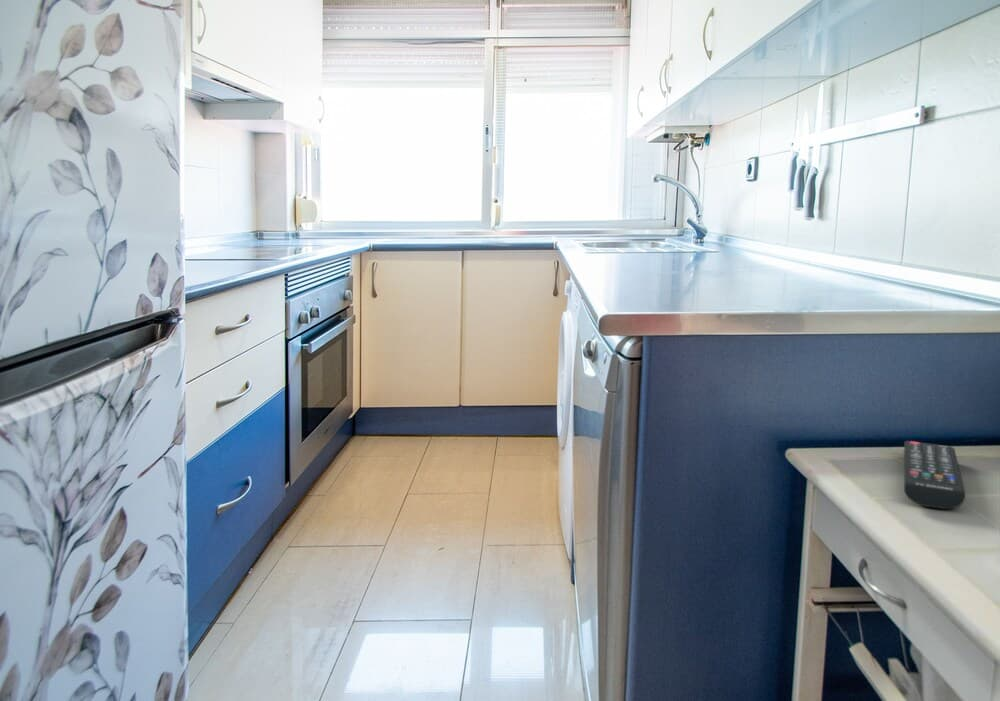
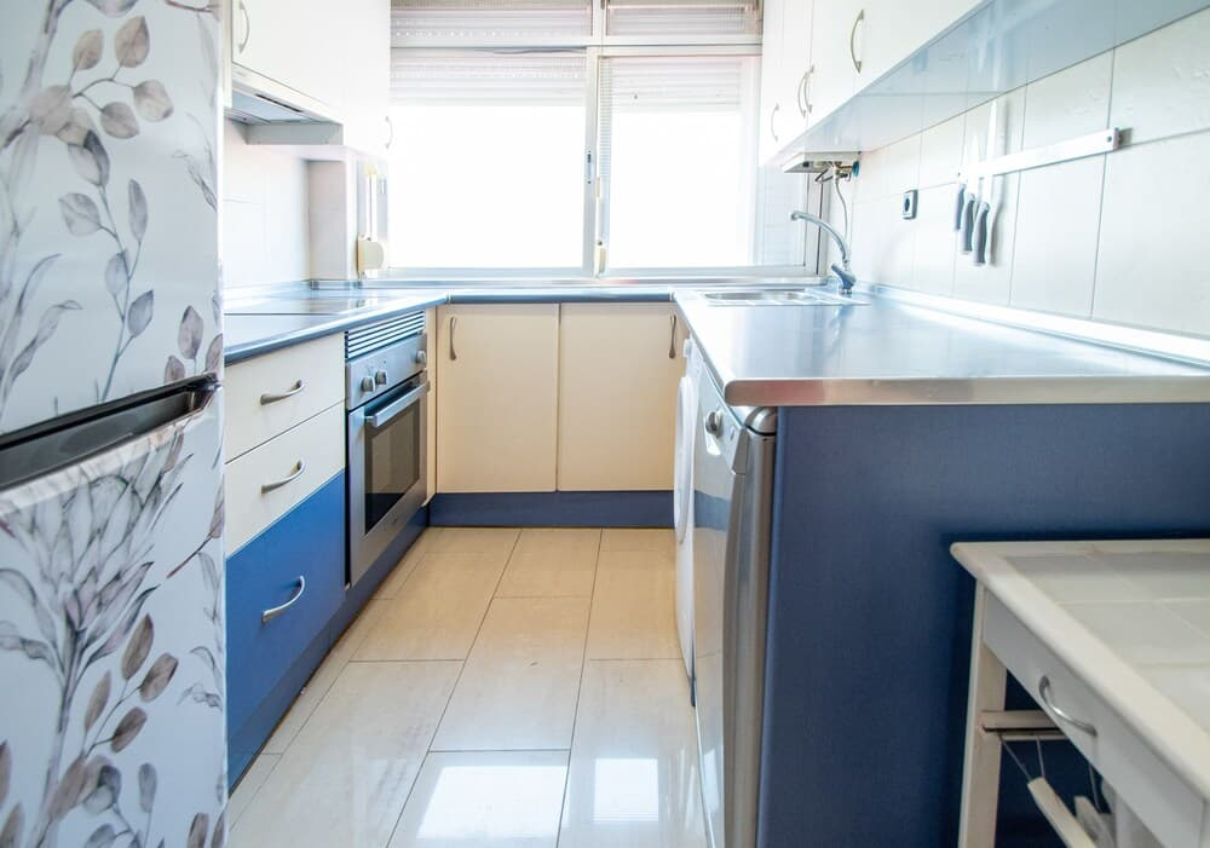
- remote control (930, 470)
